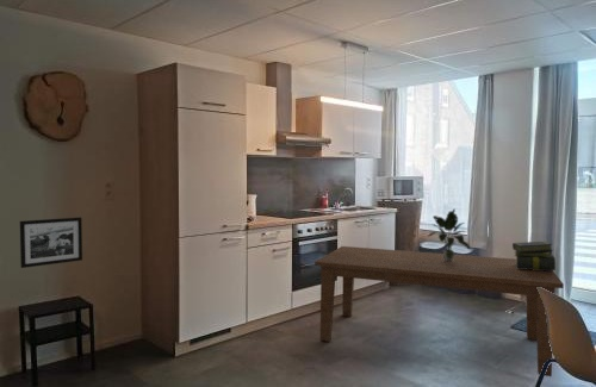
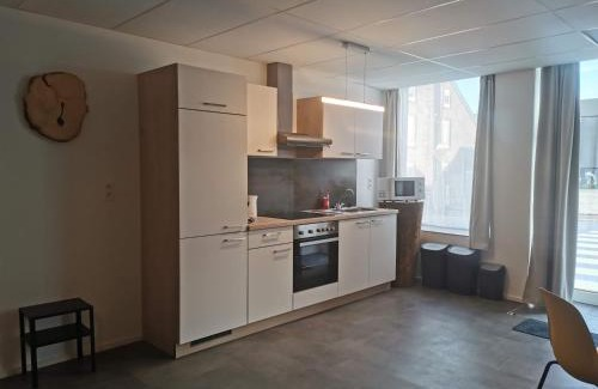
- picture frame (51, 241)
- stack of books (533, 255)
- potted plant (446, 235)
- dining table (430, 285)
